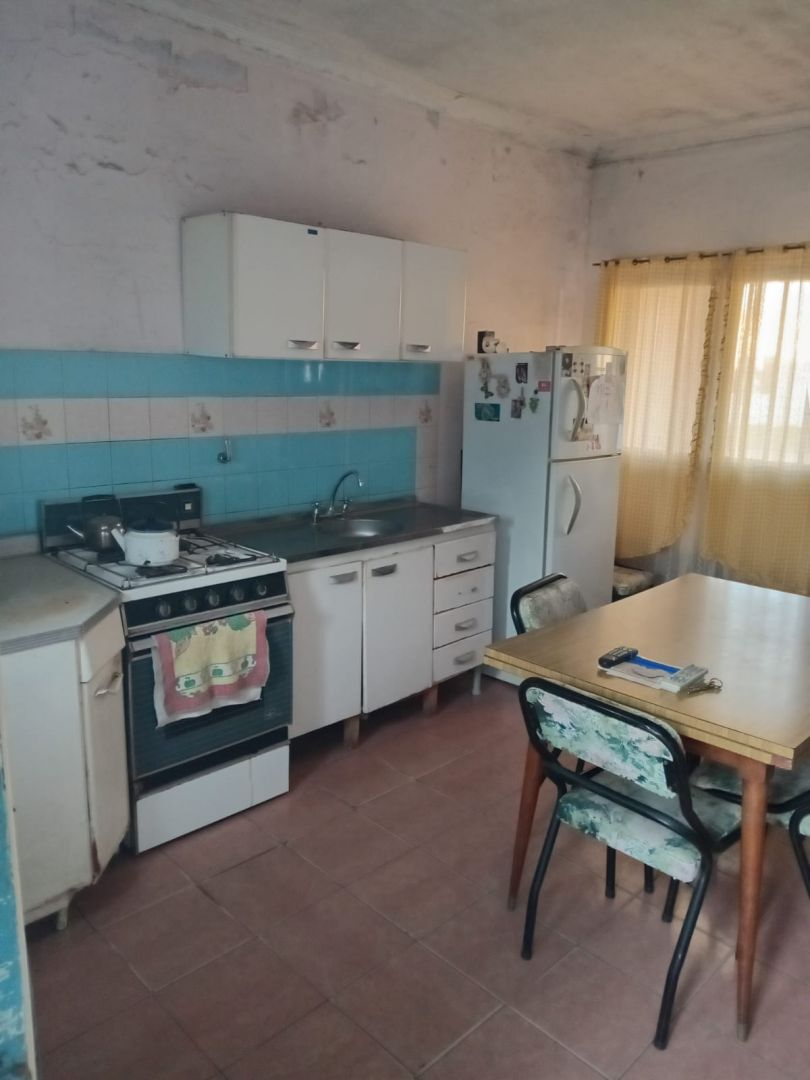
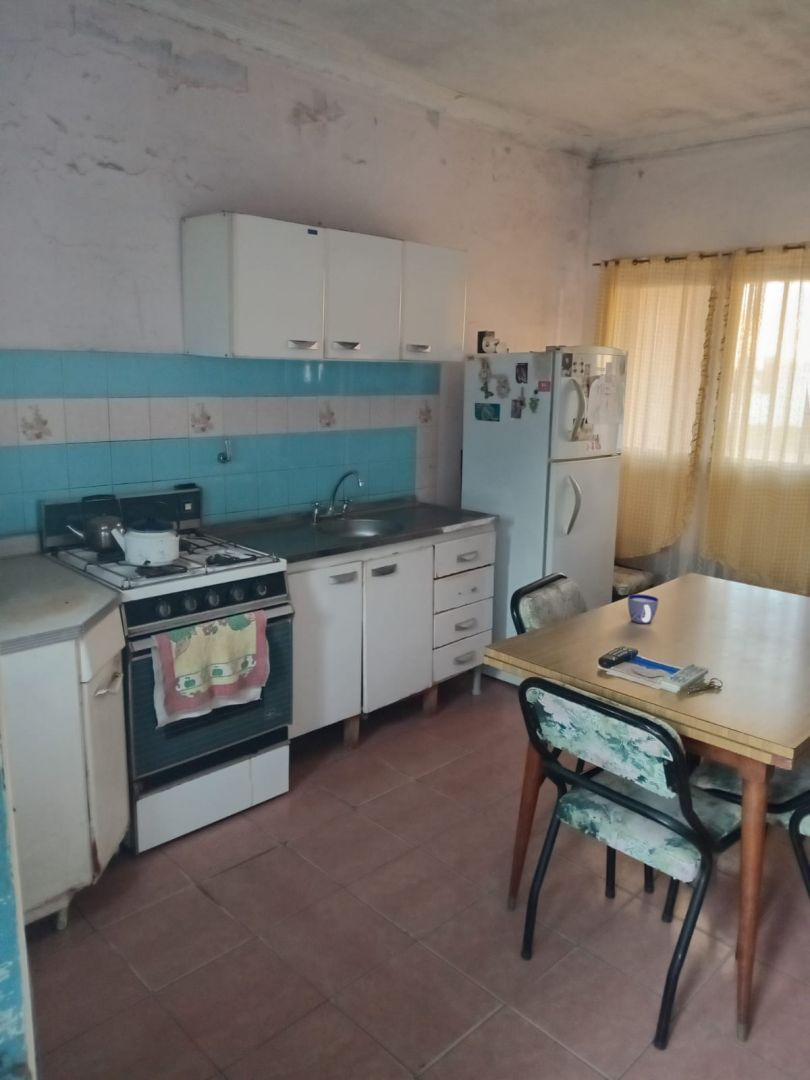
+ cup (643, 610)
